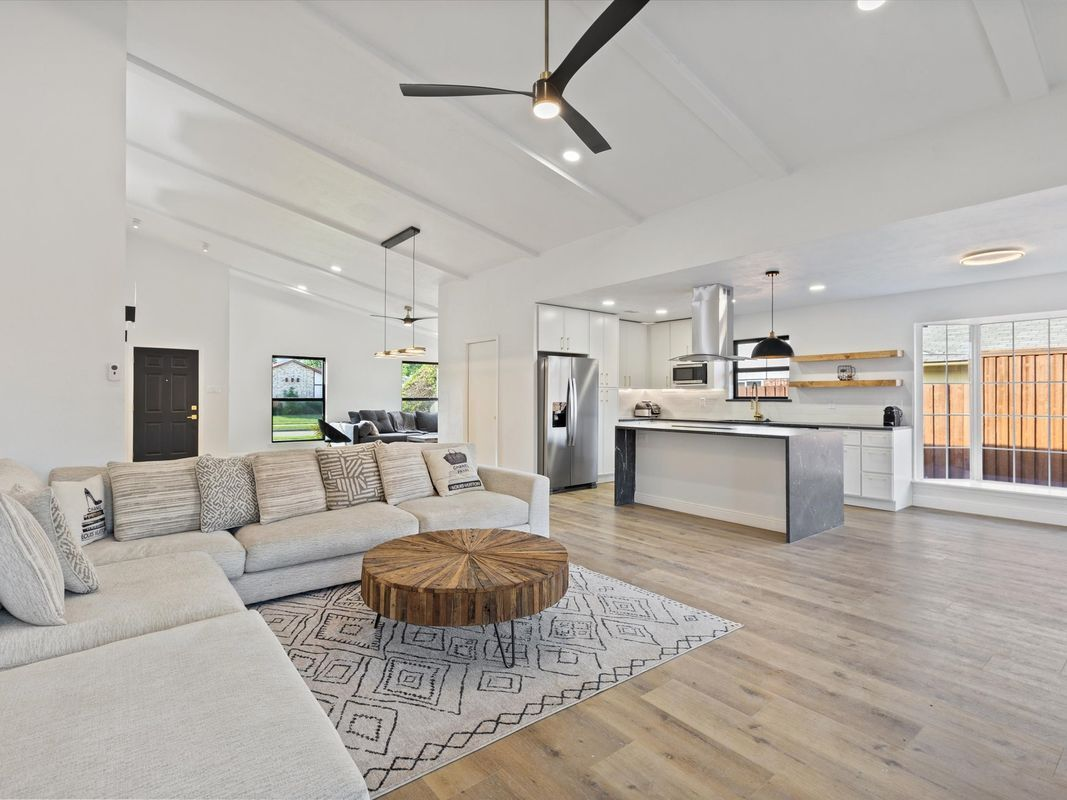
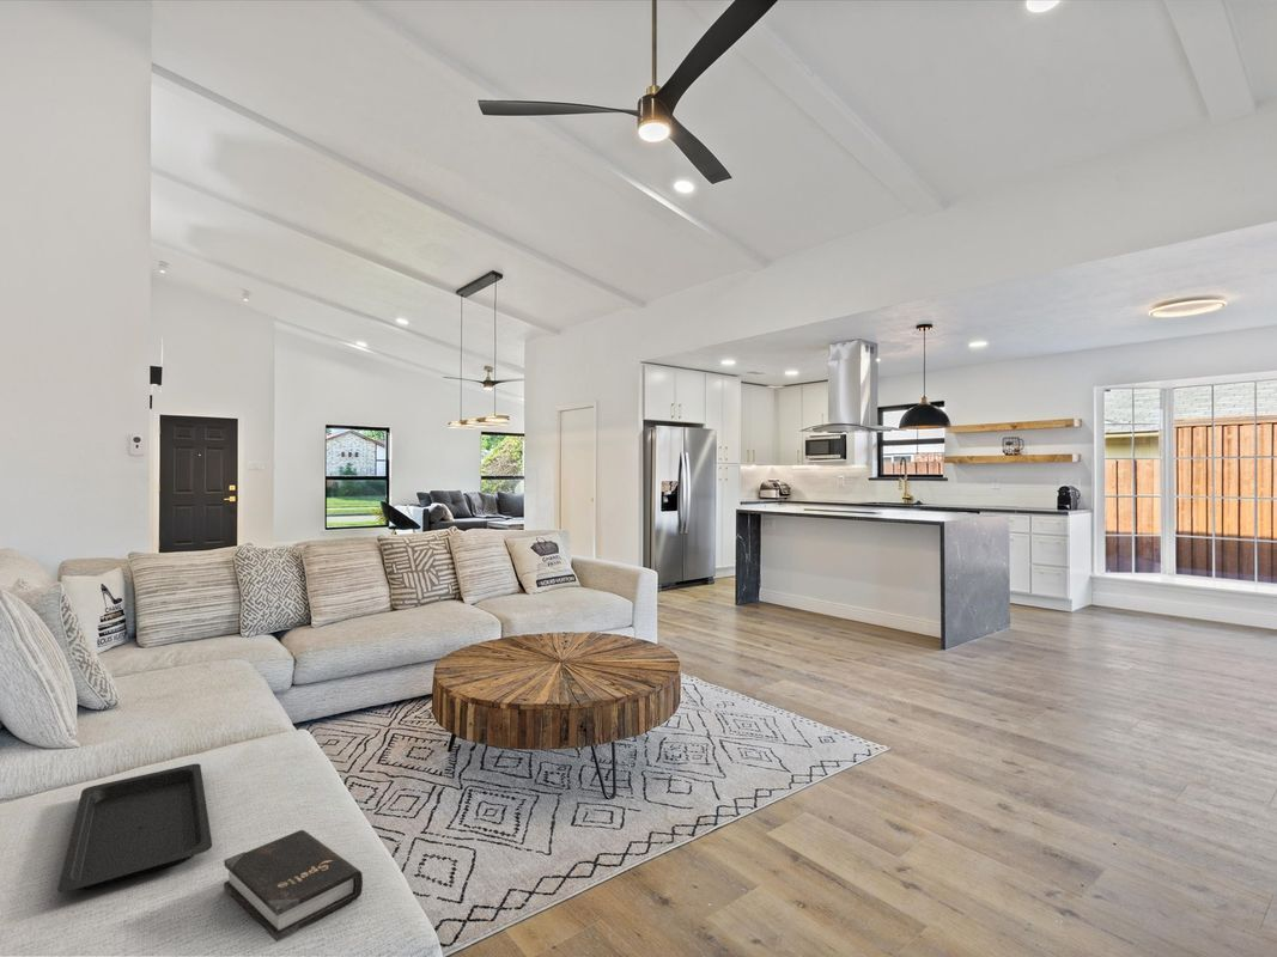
+ serving tray (141, 821)
+ hardback book (292, 877)
